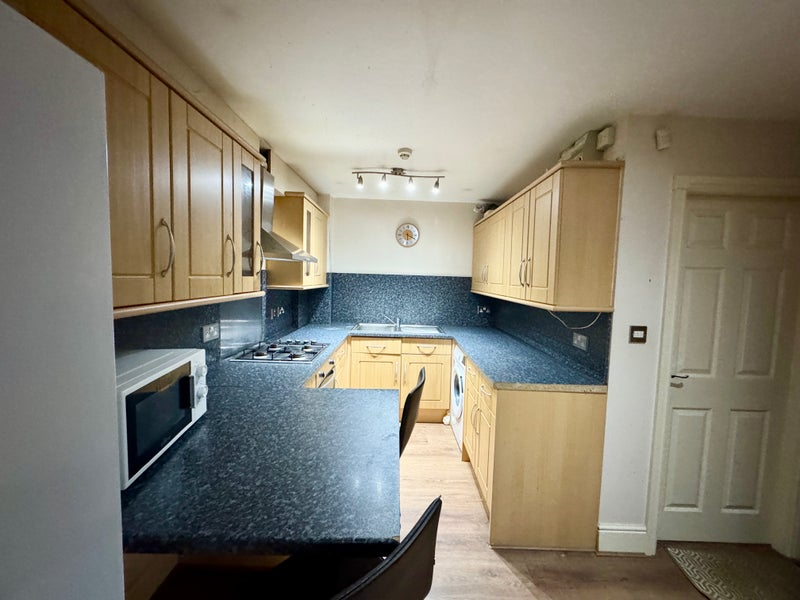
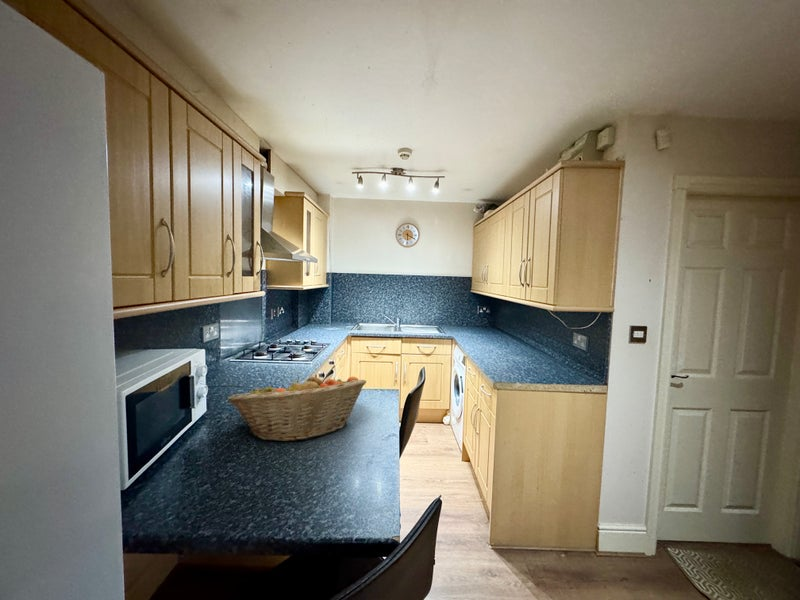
+ fruit basket (301, 399)
